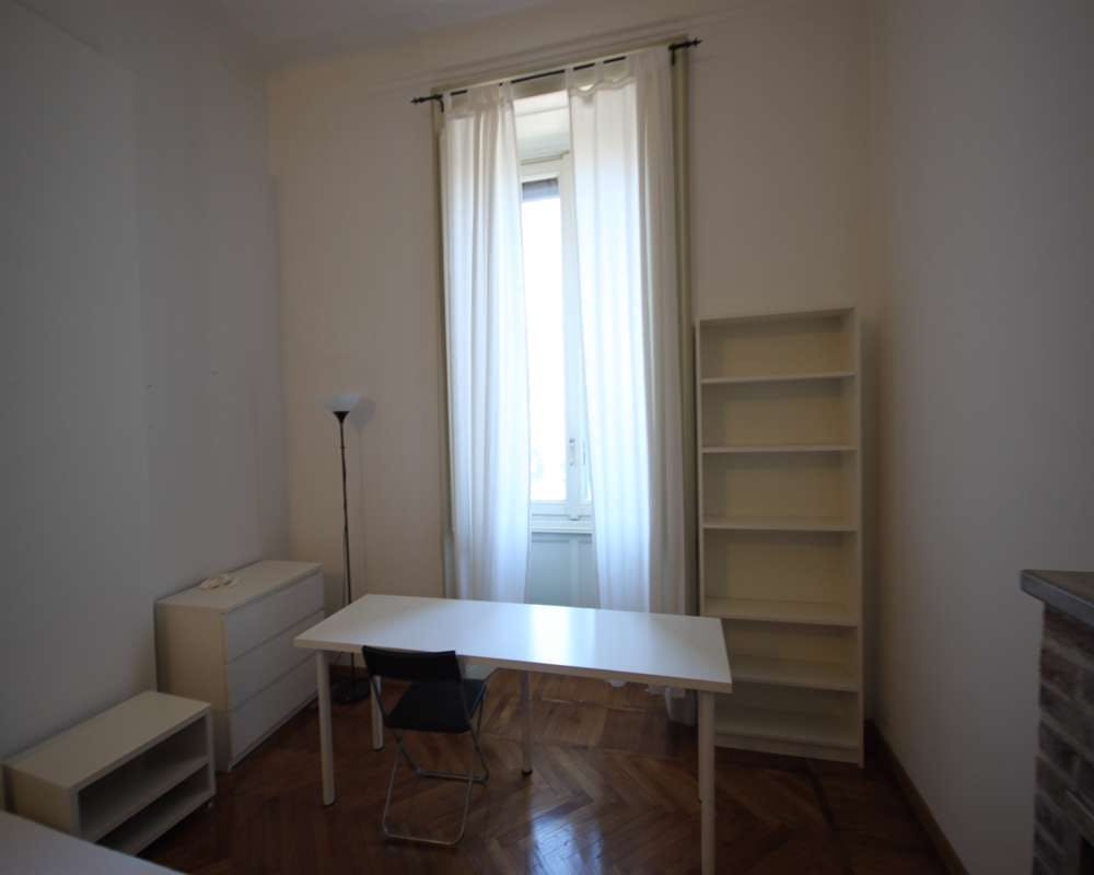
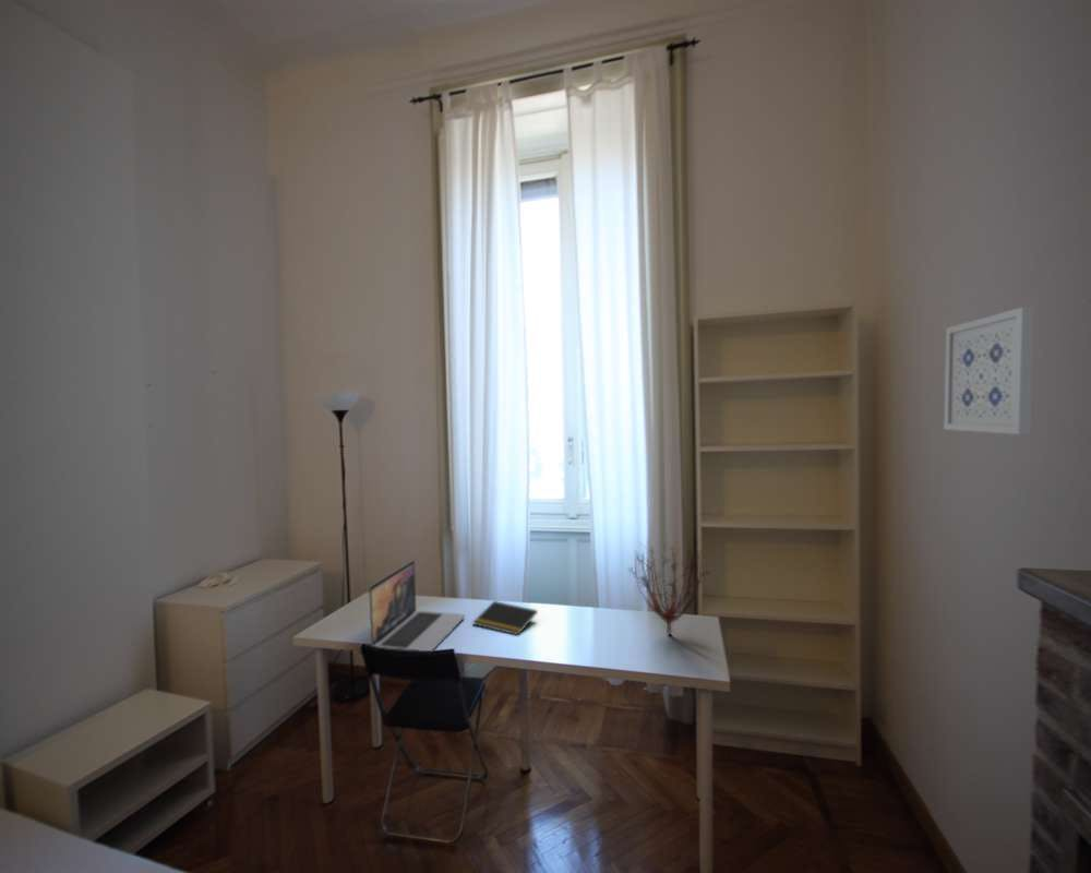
+ notepad (505, 617)
+ plant (668, 594)
+ laptop (415, 602)
+ wall art (983, 375)
